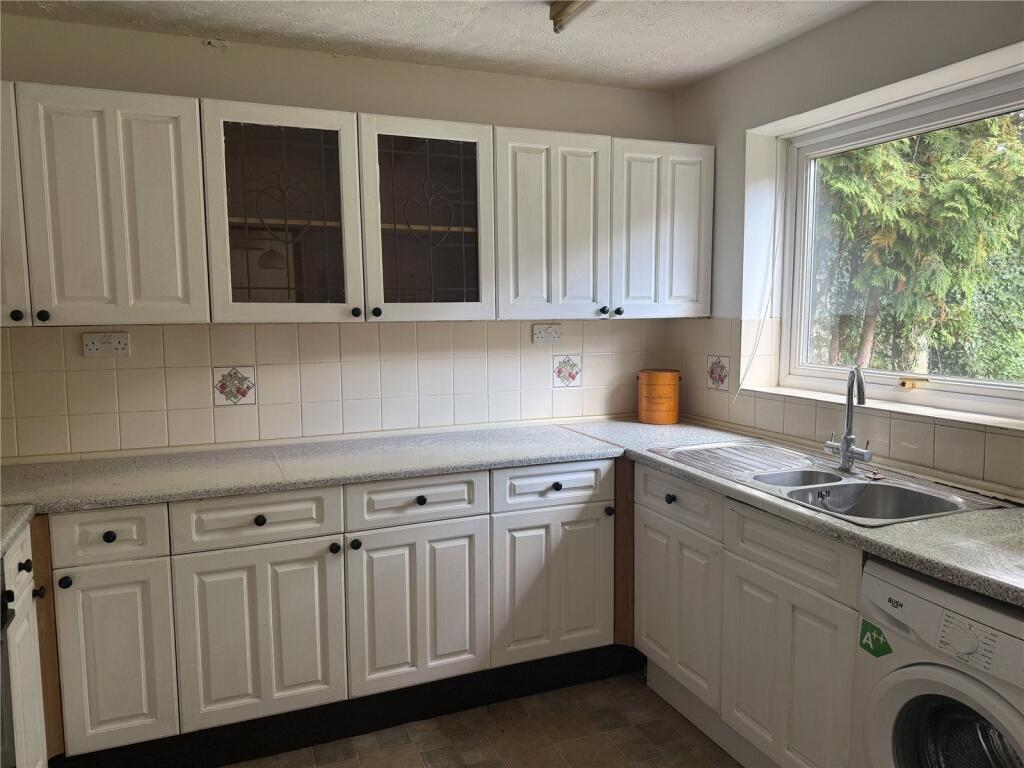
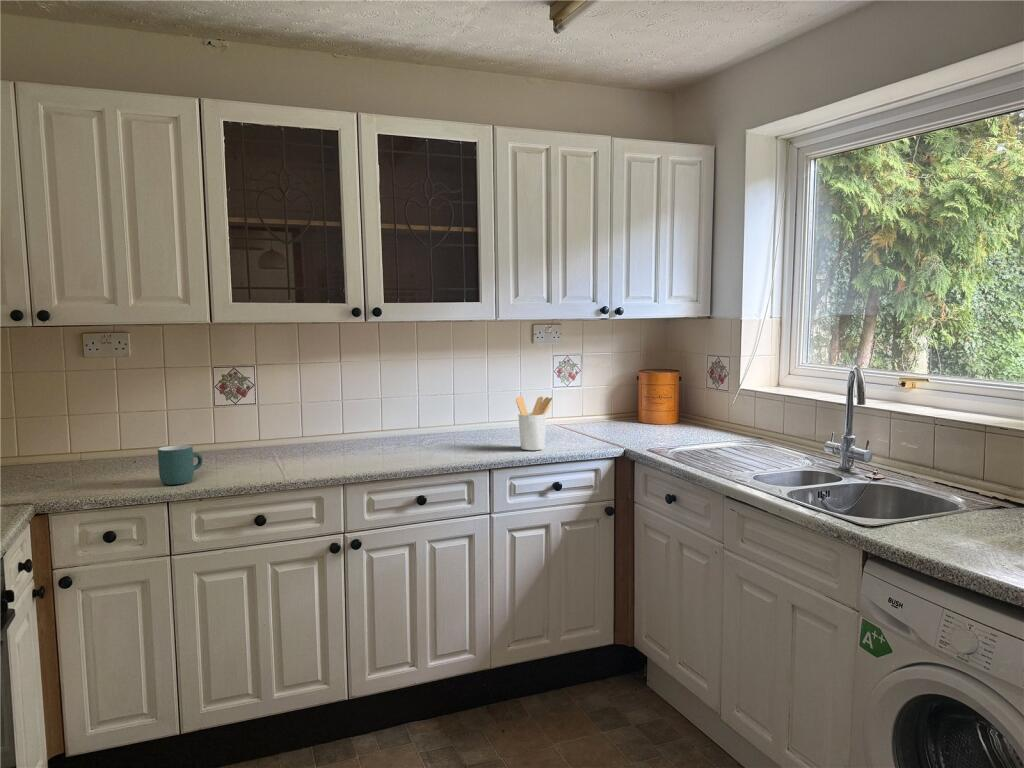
+ utensil holder (536, 421)
+ mug (179, 463)
